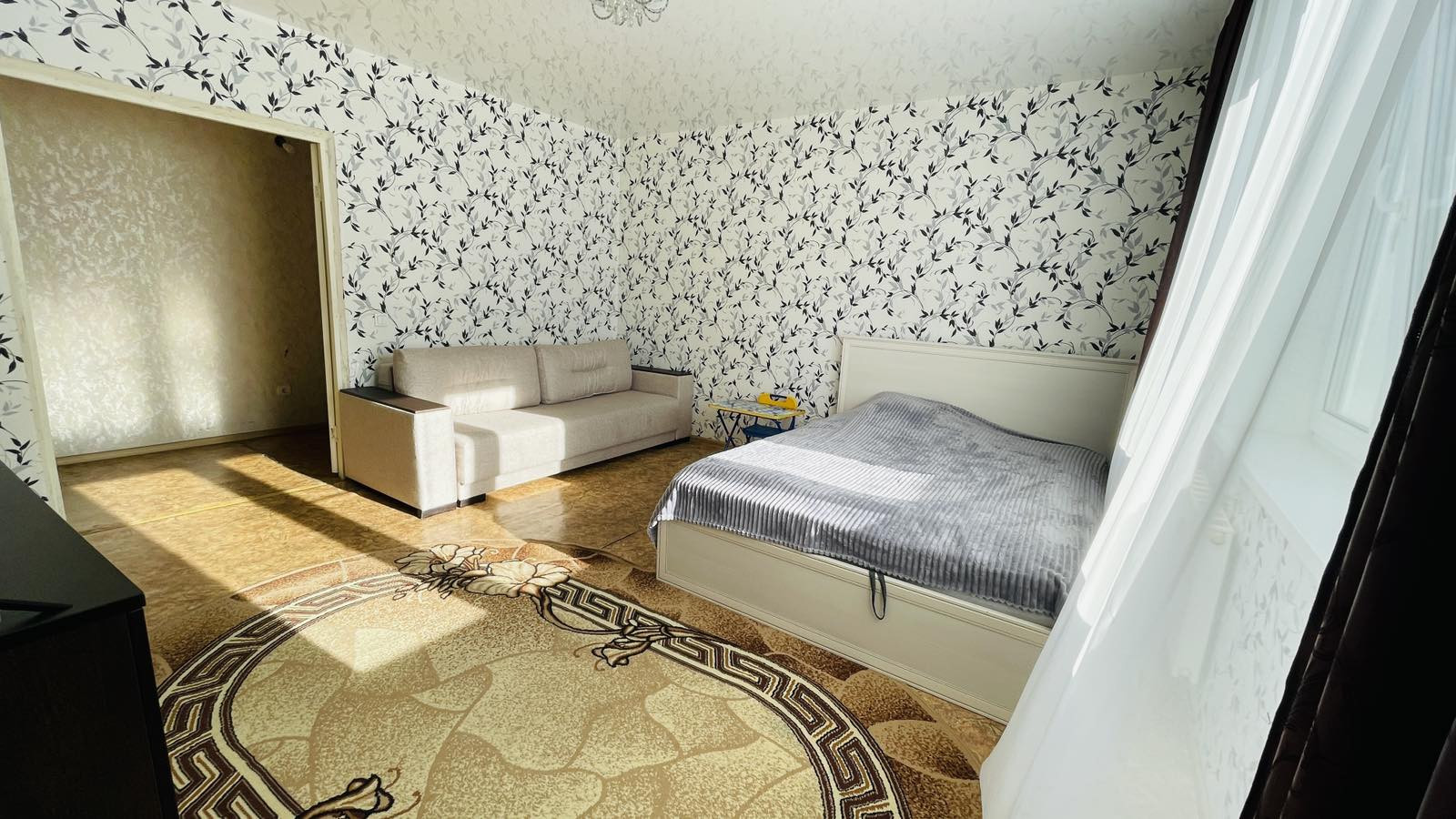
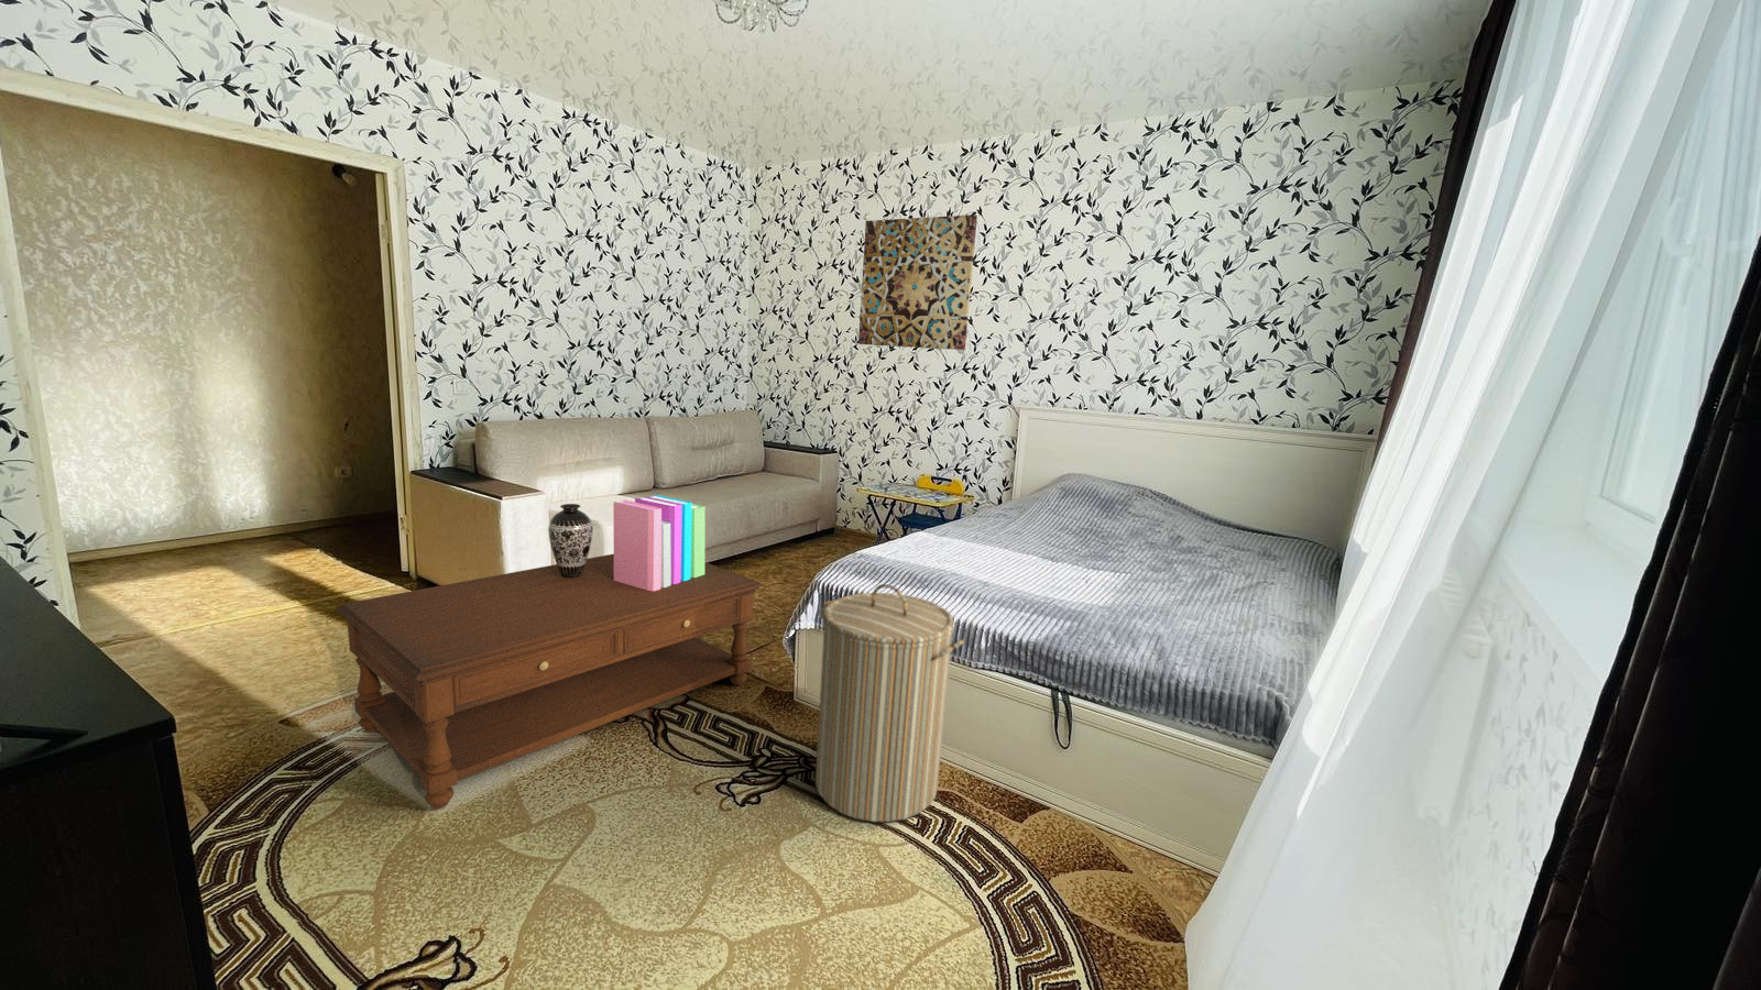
+ wall art (913, 283)
+ decorative vase (570, 540)
+ books (660, 538)
+ coffee table (571, 649)
+ laundry hamper (883, 687)
